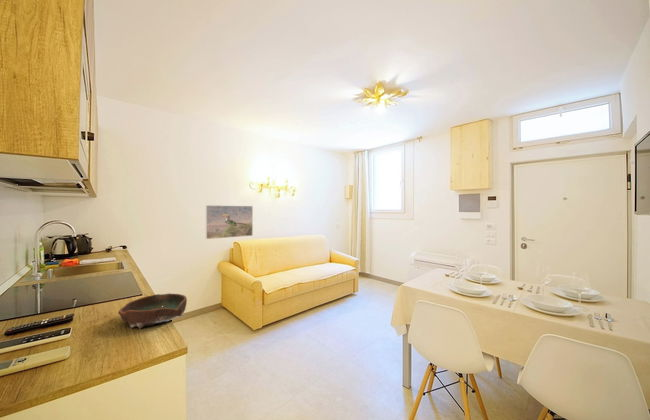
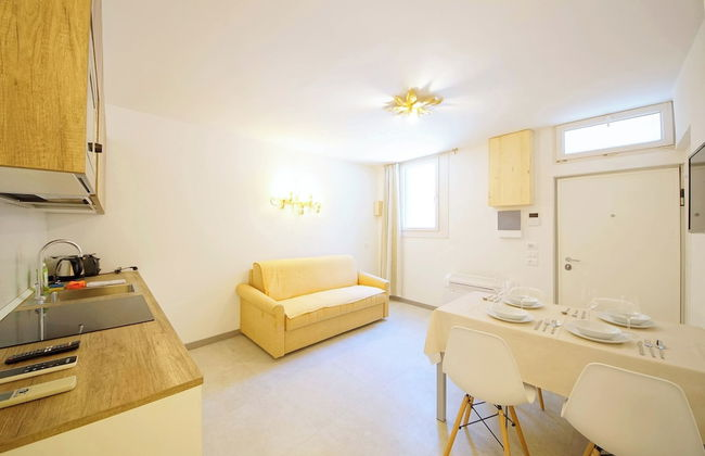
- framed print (230, 221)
- bowl (155, 309)
